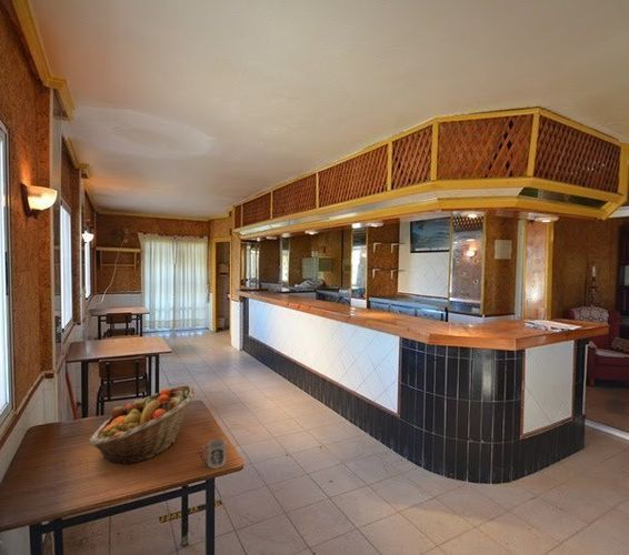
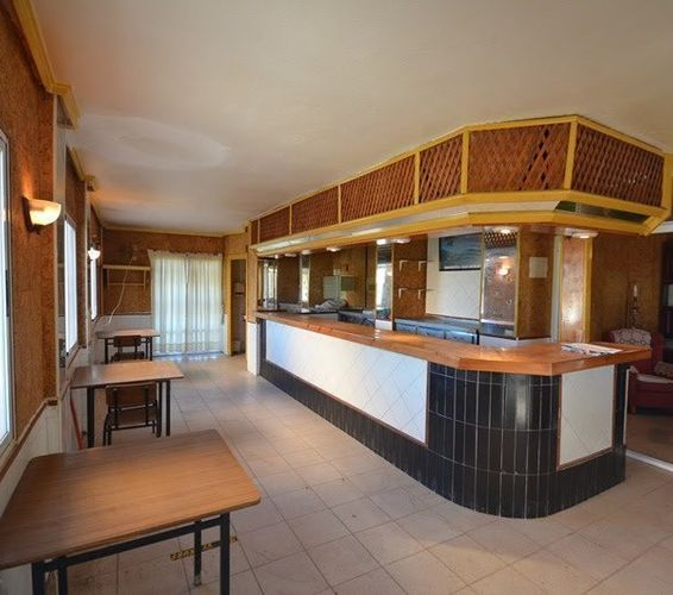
- fruit basket (147, 420)
- cup (212, 454)
